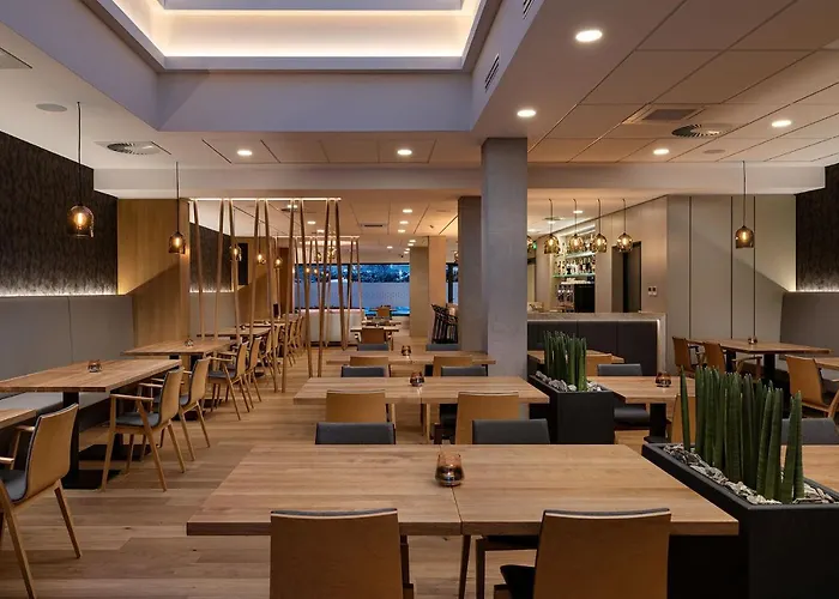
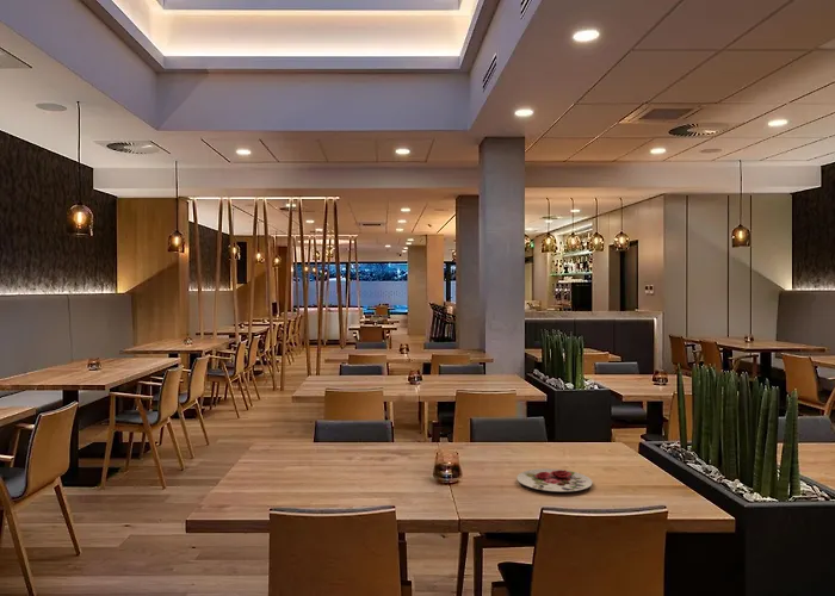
+ plate (553, 478)
